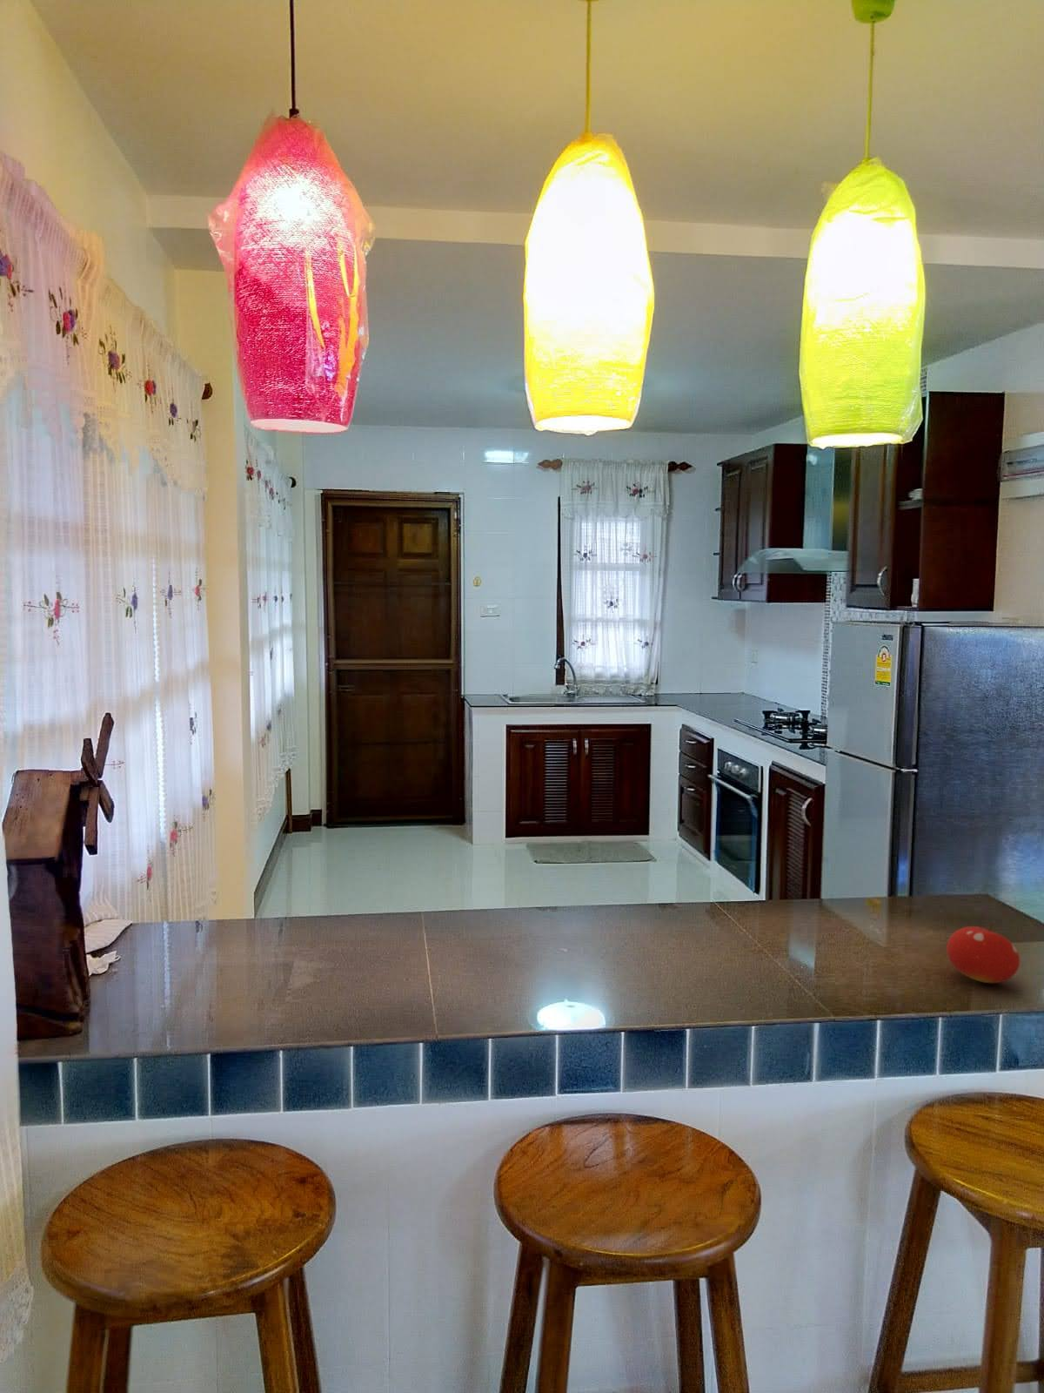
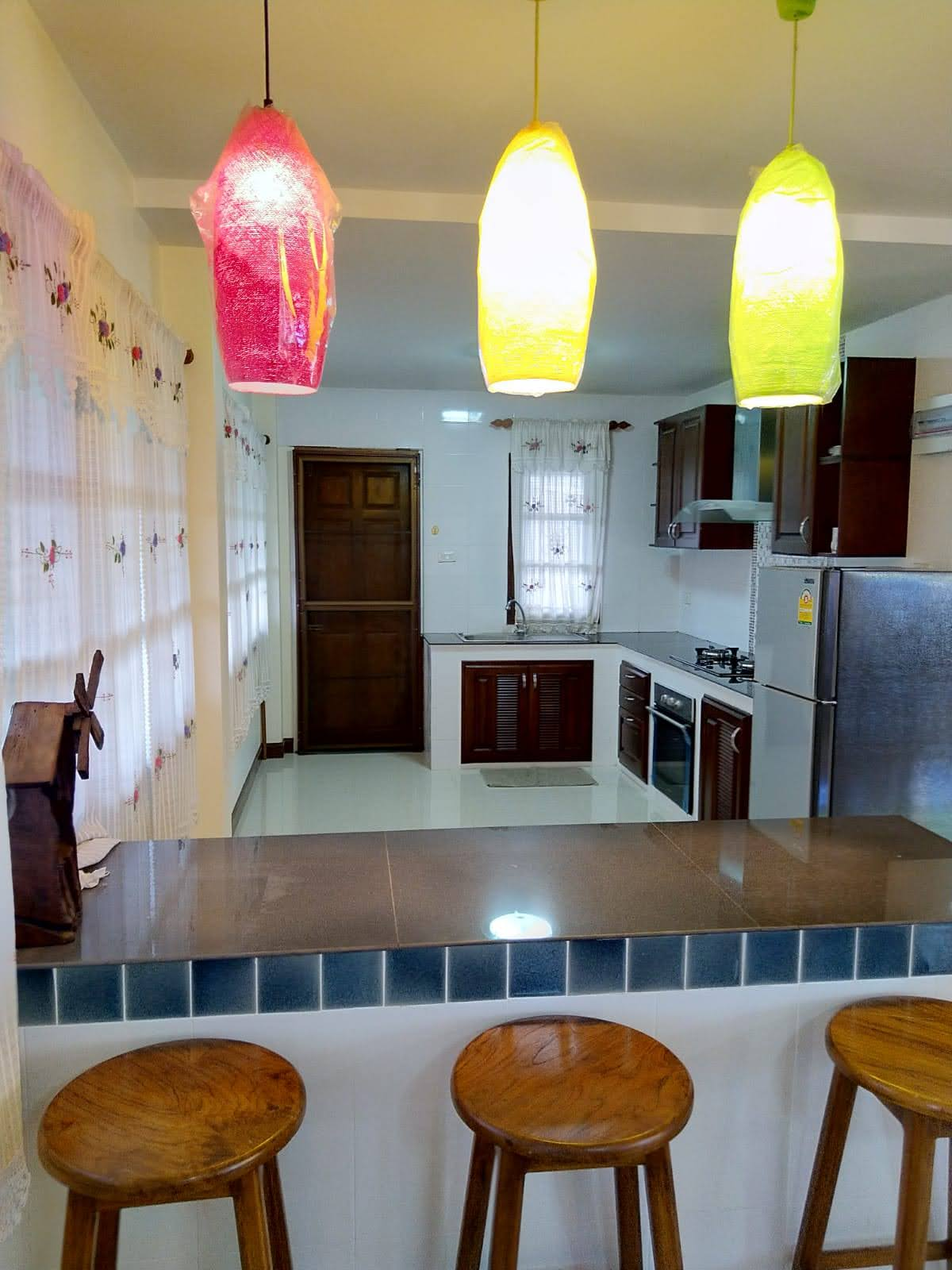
- fruit (983, 951)
